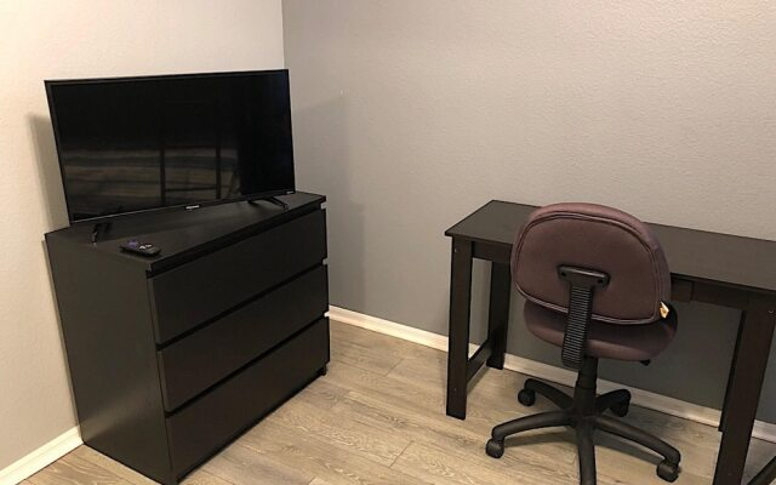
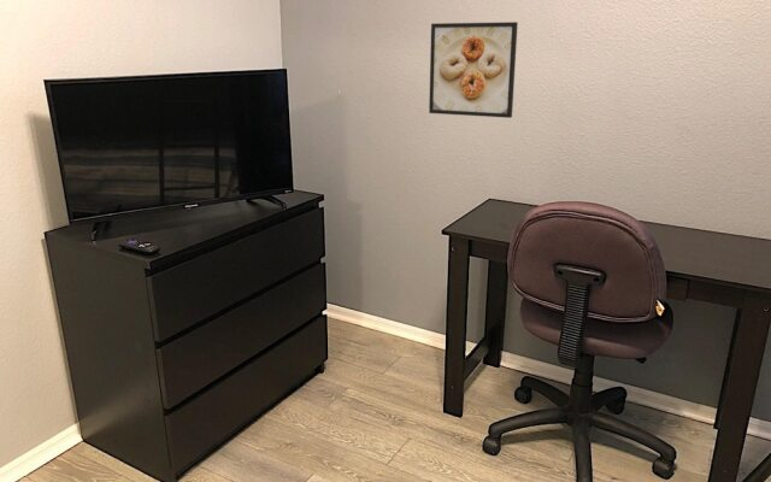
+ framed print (471, 70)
